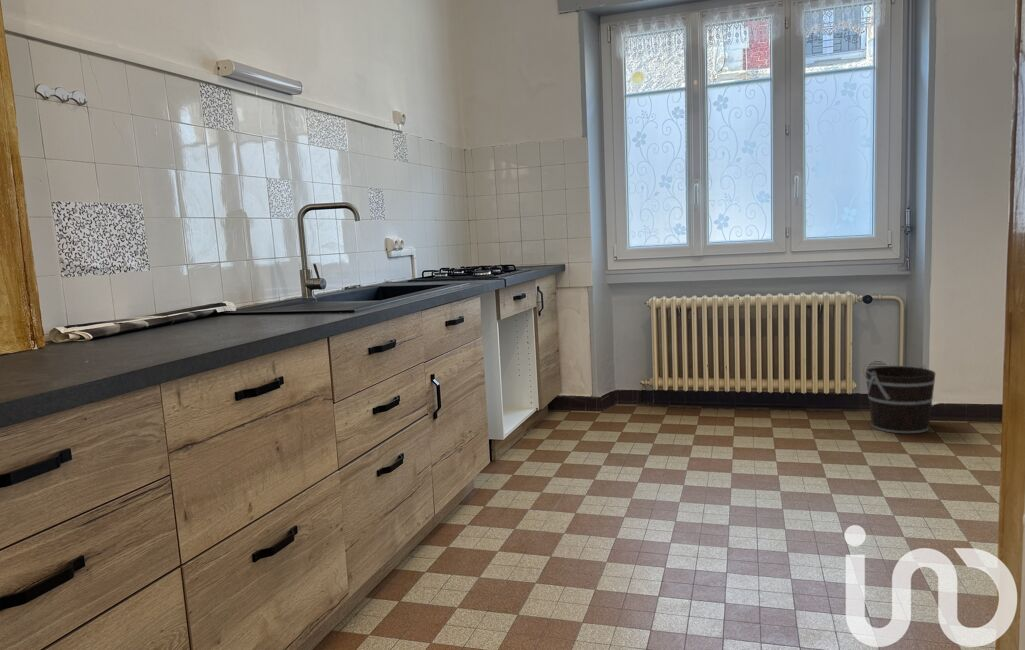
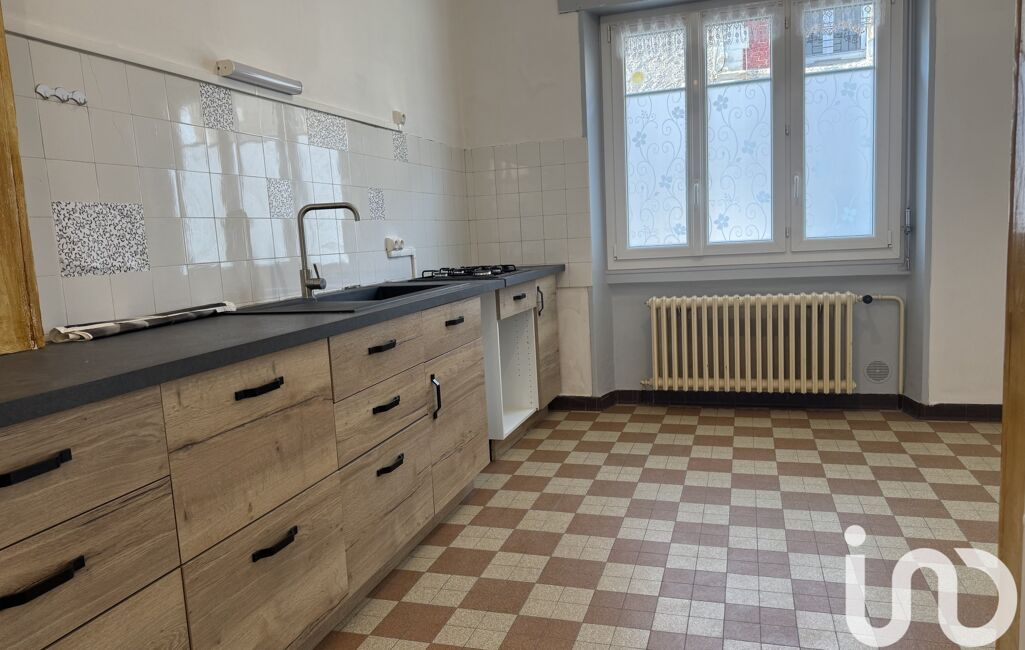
- bucket (898, 397)
